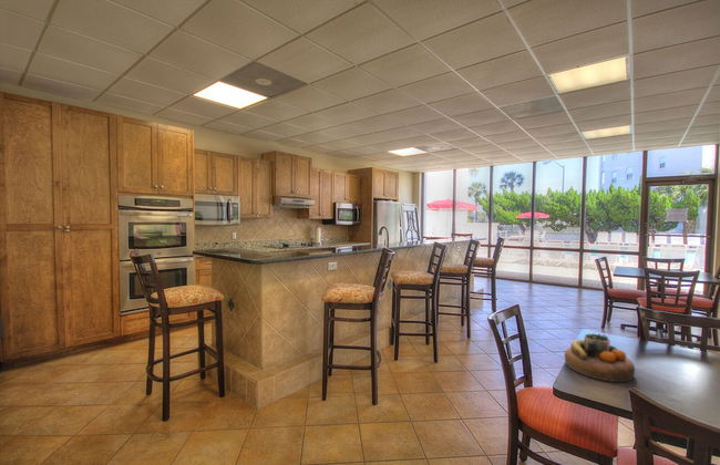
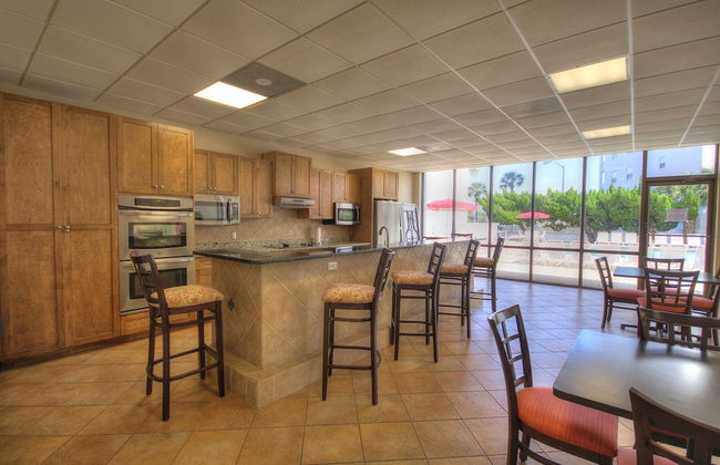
- decorative bowl (597, 351)
